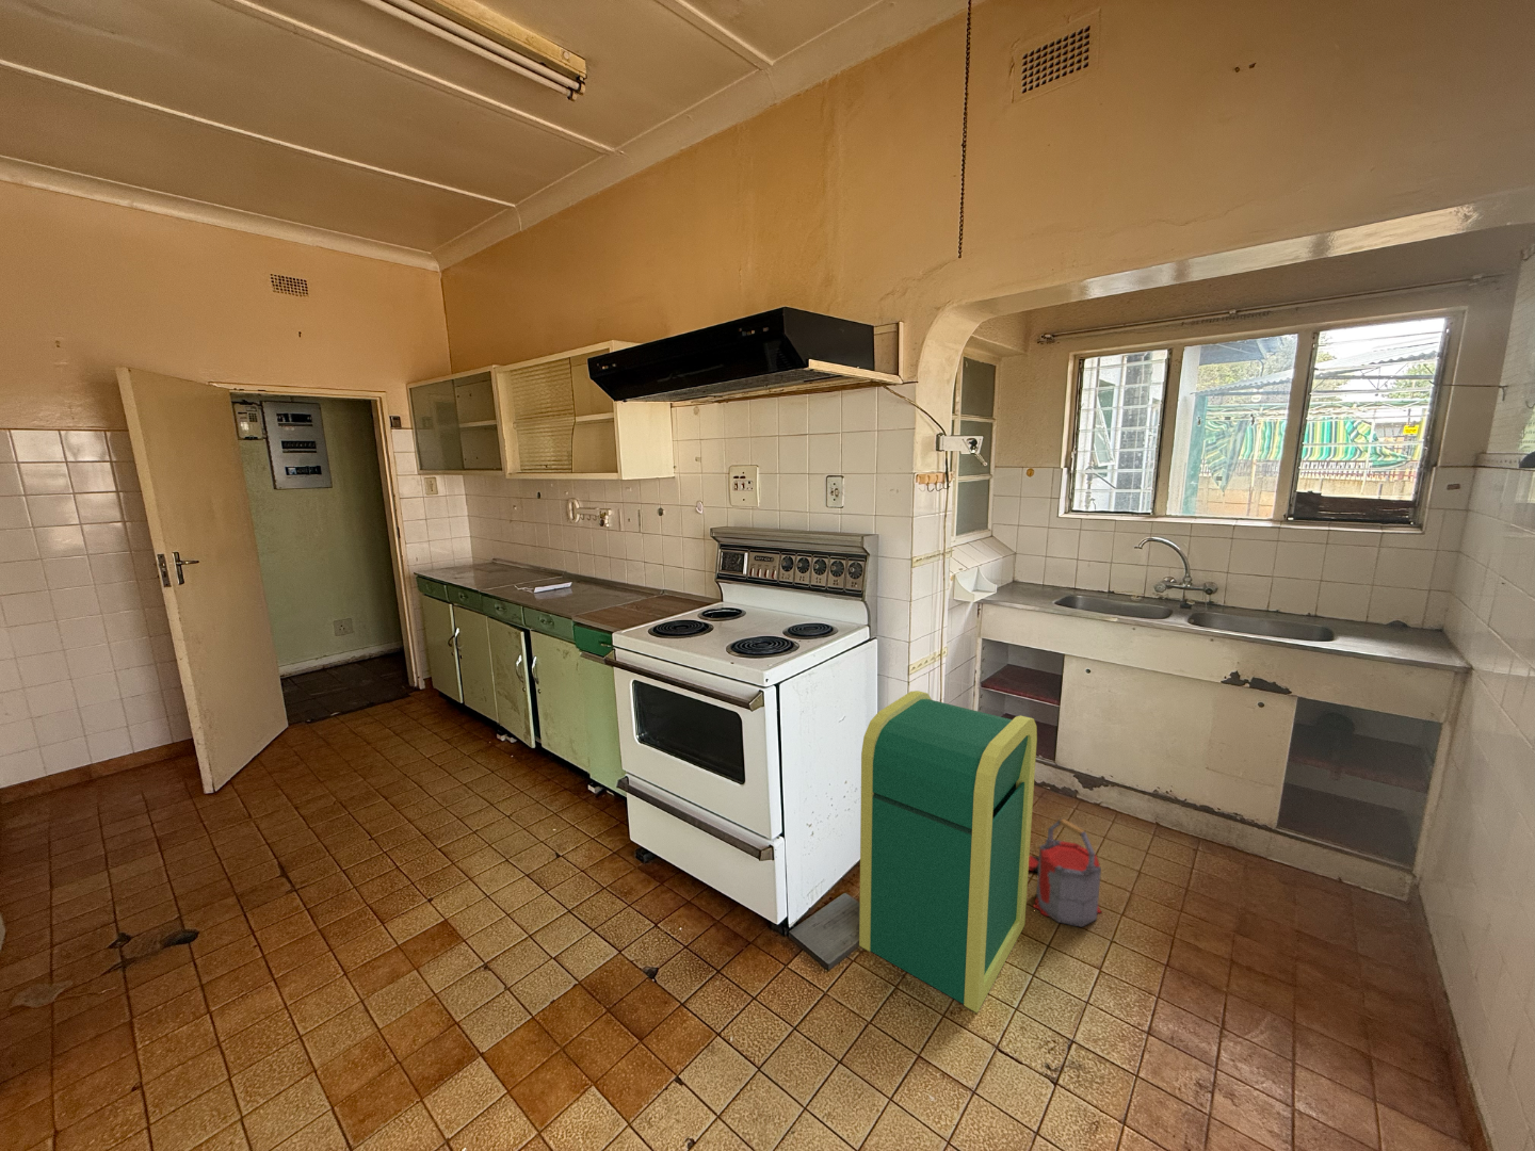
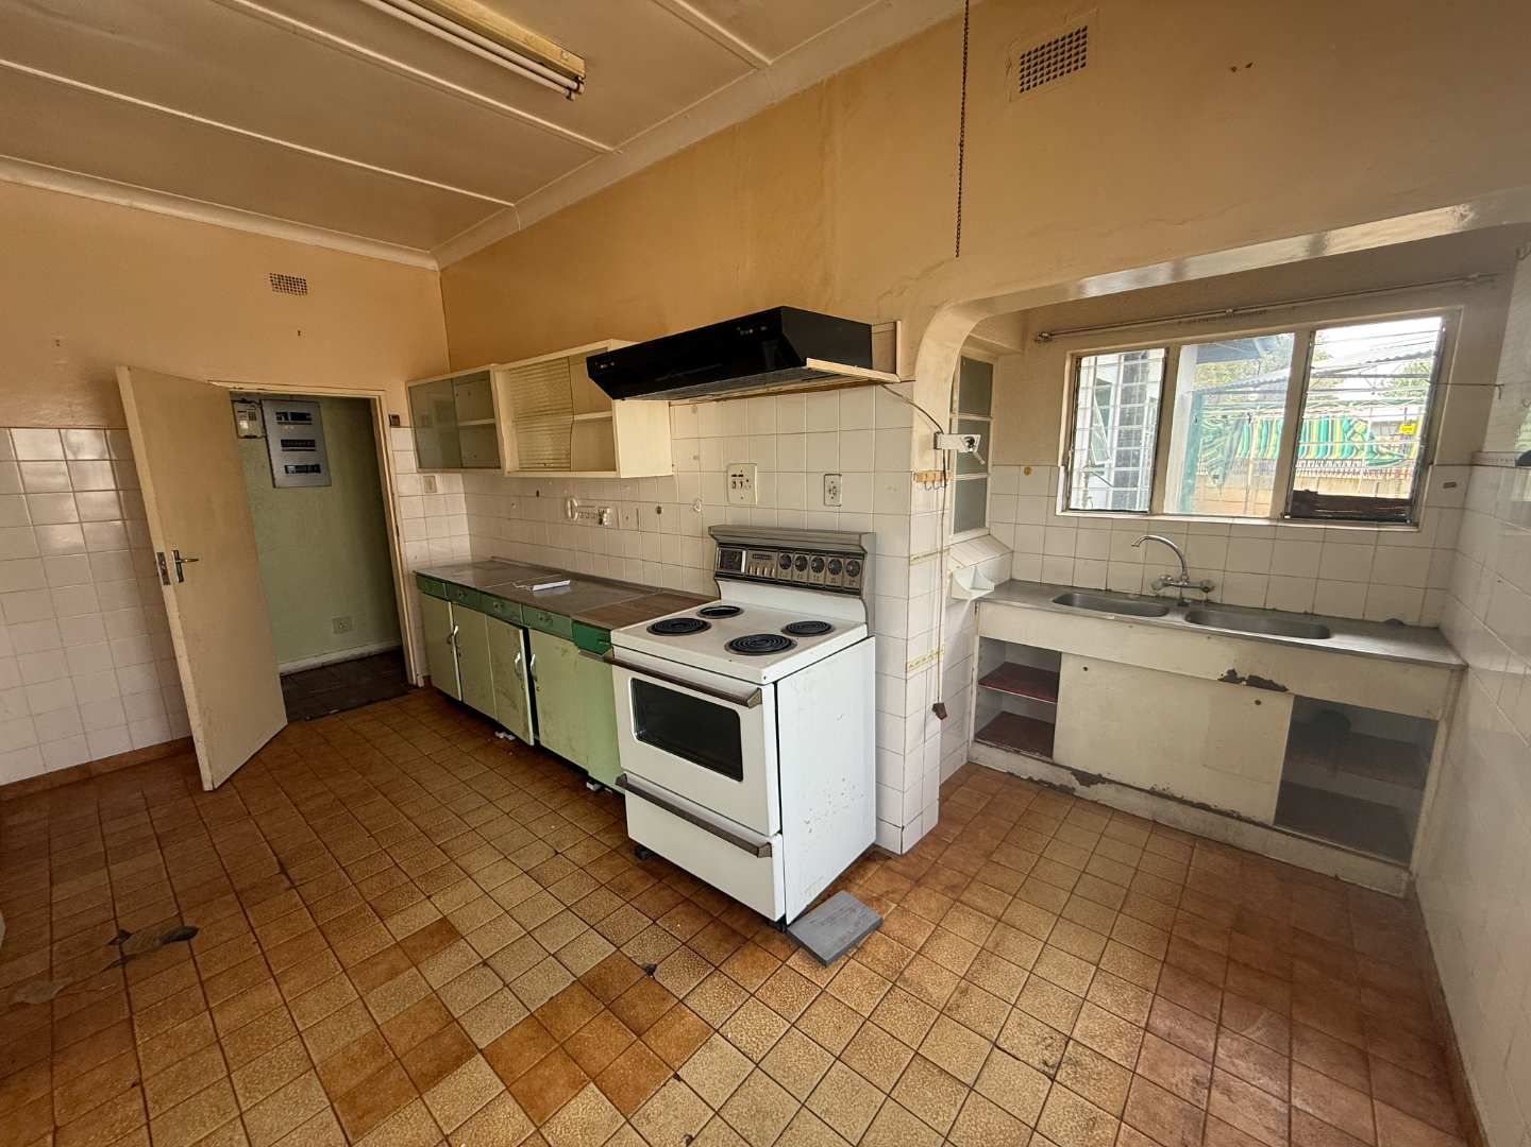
- trash can (946, 829)
- bucket (1064, 850)
